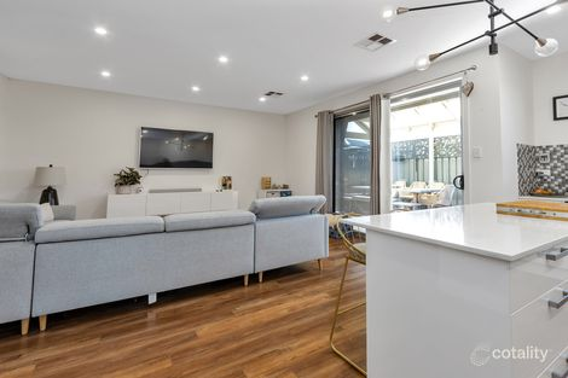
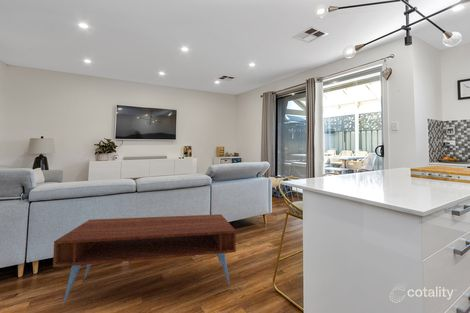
+ coffee table (156, 253)
